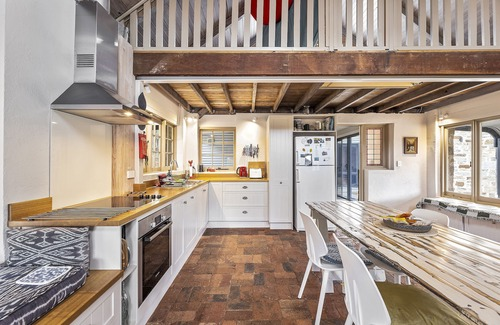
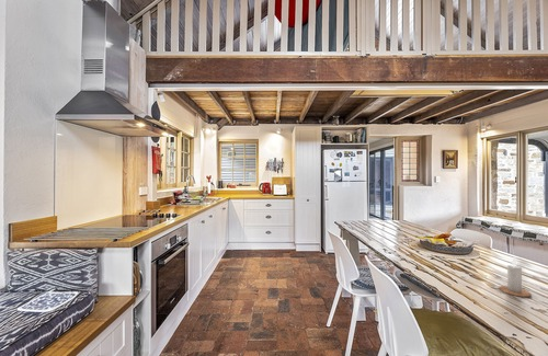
+ candle (514, 274)
